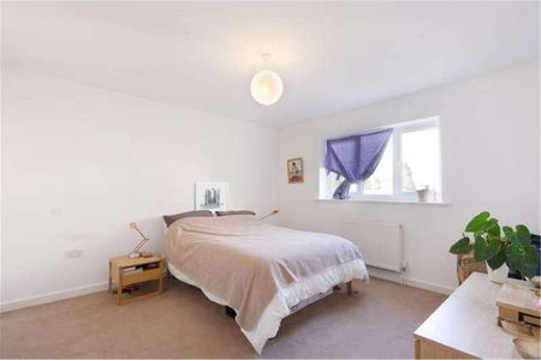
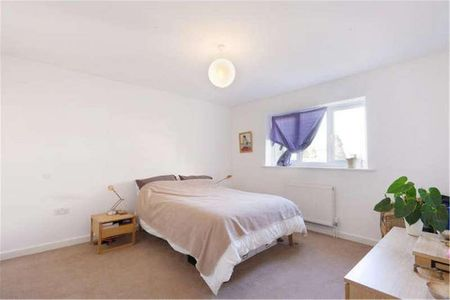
- wall art (212, 198)
